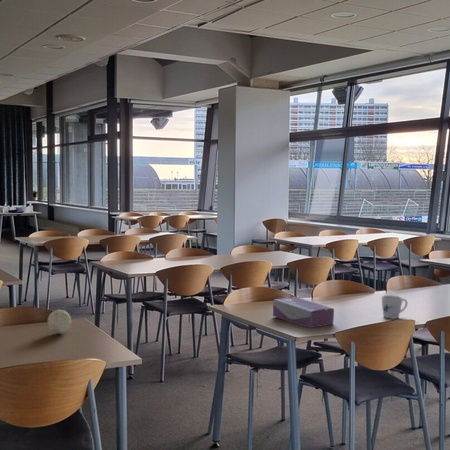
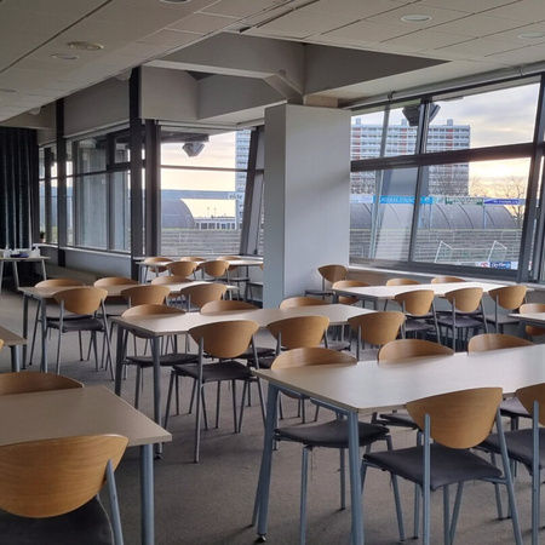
- fruit (59, 321)
- mug (395, 306)
- tissue box (302, 311)
